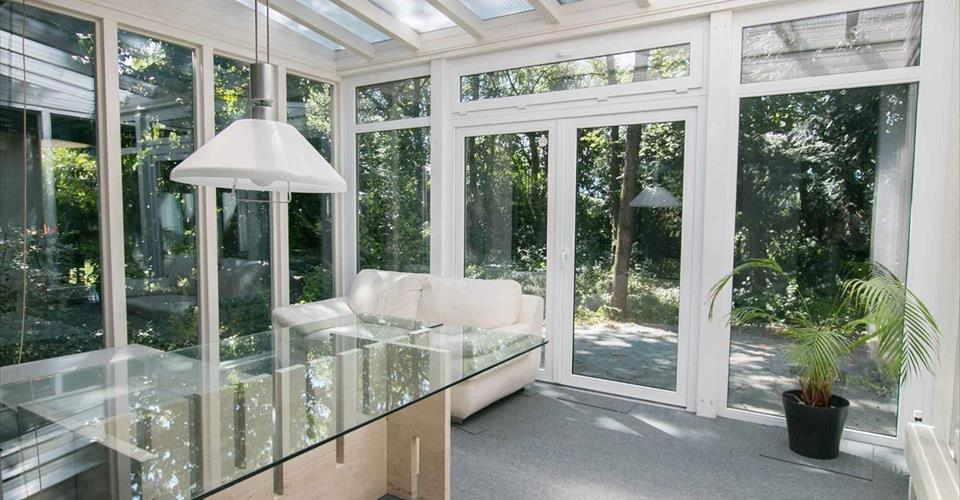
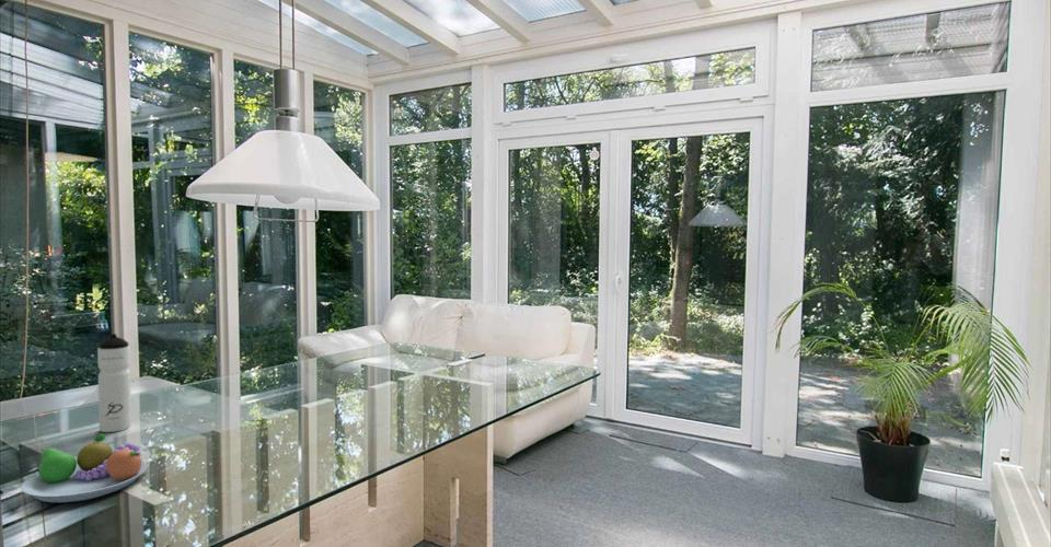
+ water bottle (114, 381)
+ fruit bowl (85, 464)
